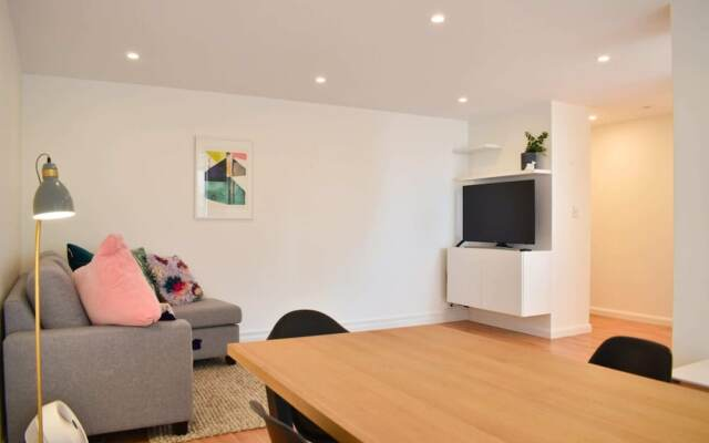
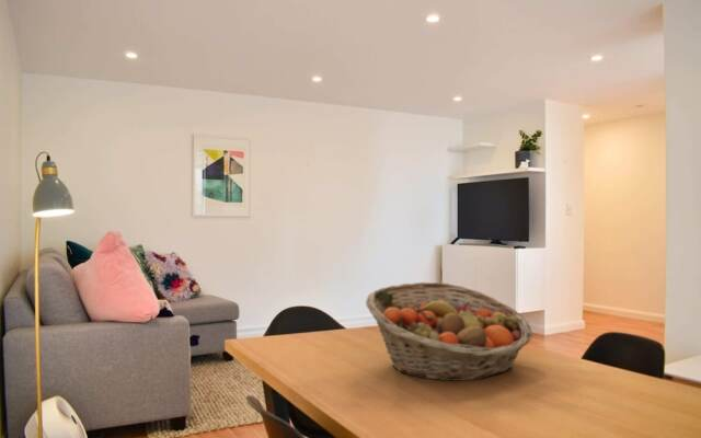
+ fruit basket (448, 326)
